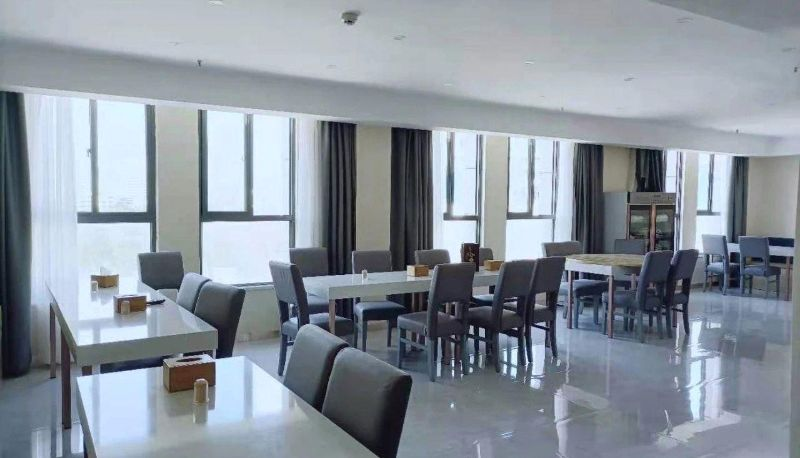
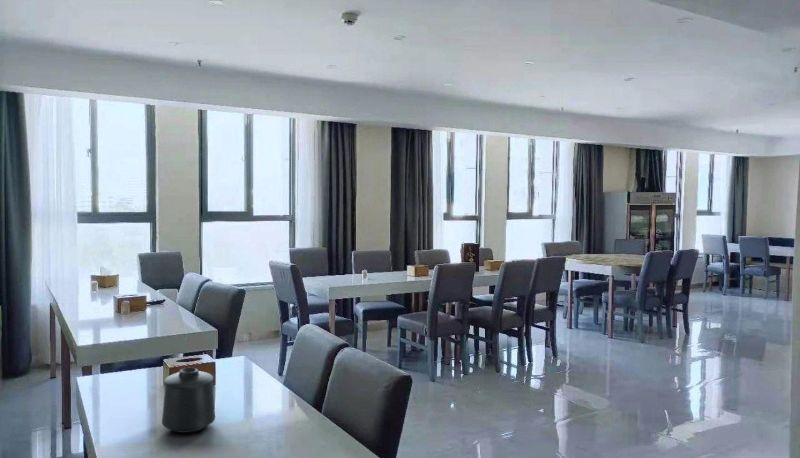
+ mug (184, 396)
